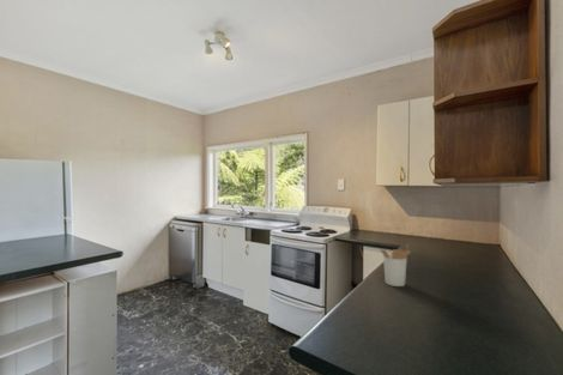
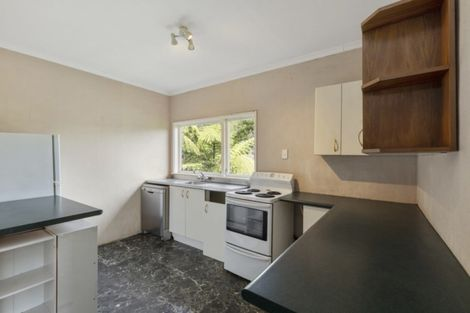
- utensil holder (396, 265)
